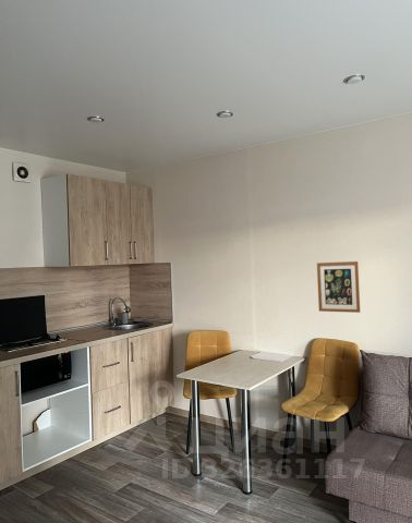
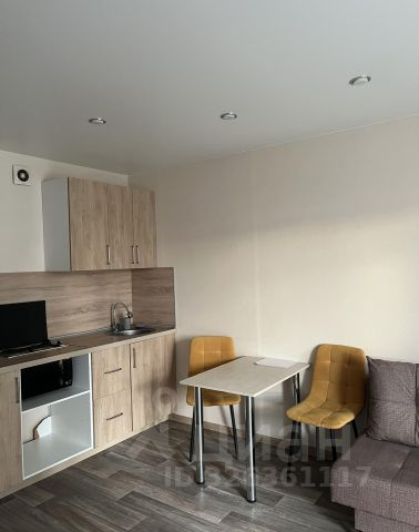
- wall art (338, 287)
